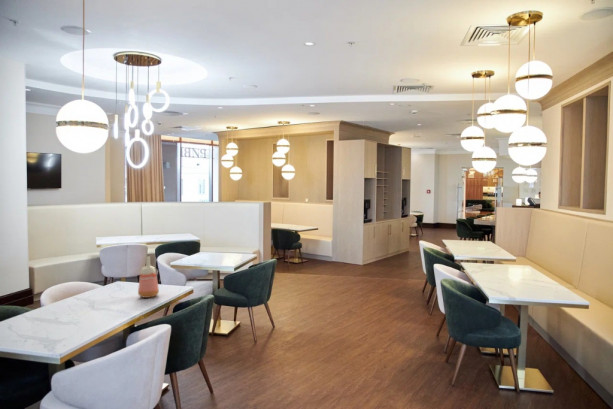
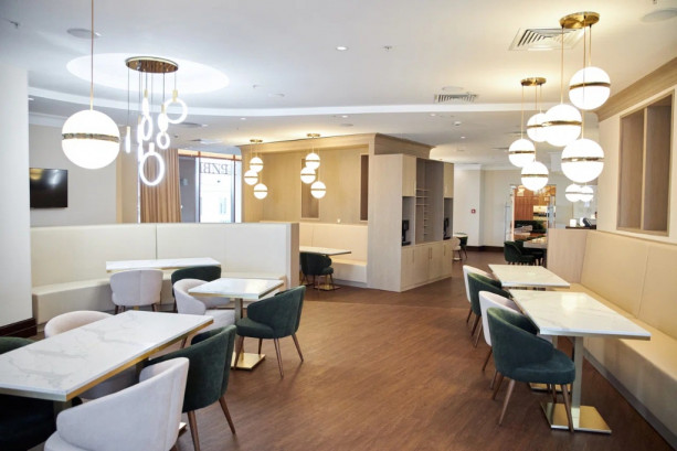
- vase (148, 276)
